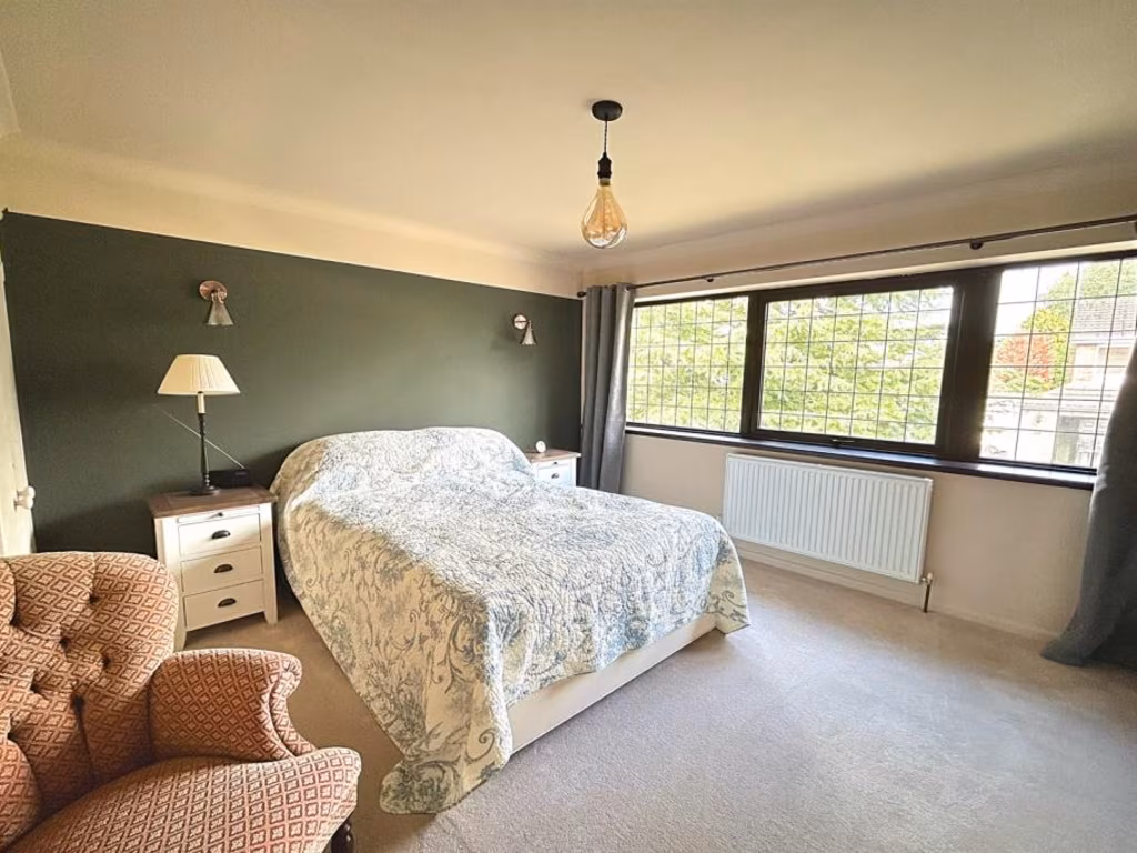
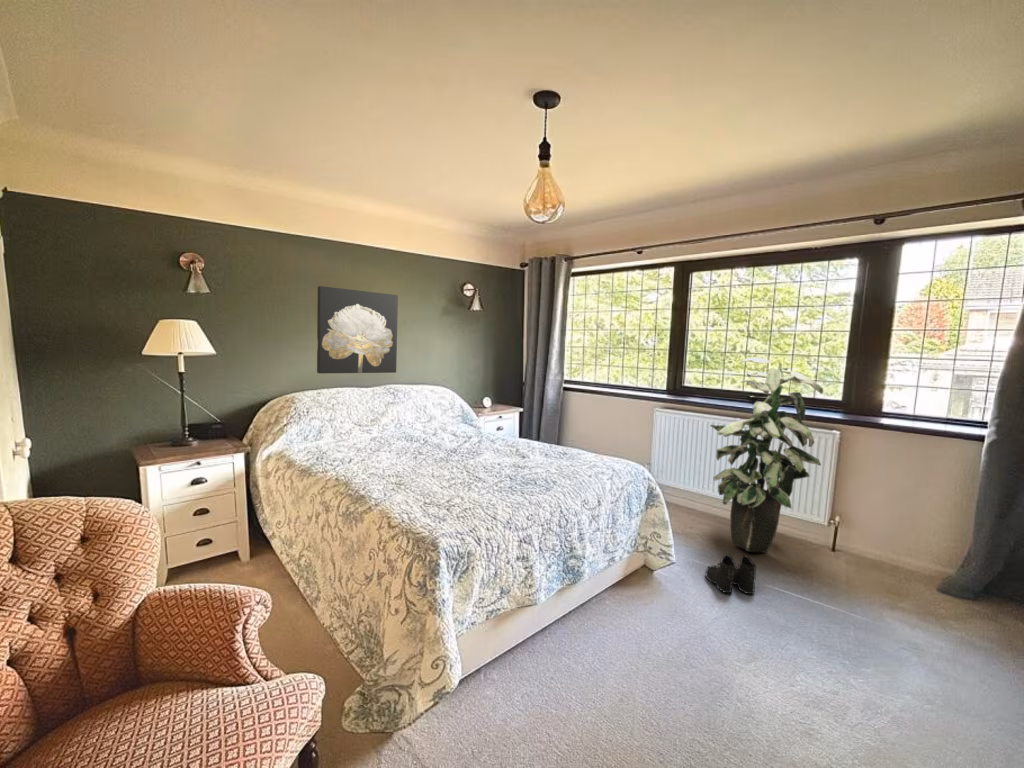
+ boots (730, 568)
+ wall art (359, 332)
+ indoor plant (759, 453)
